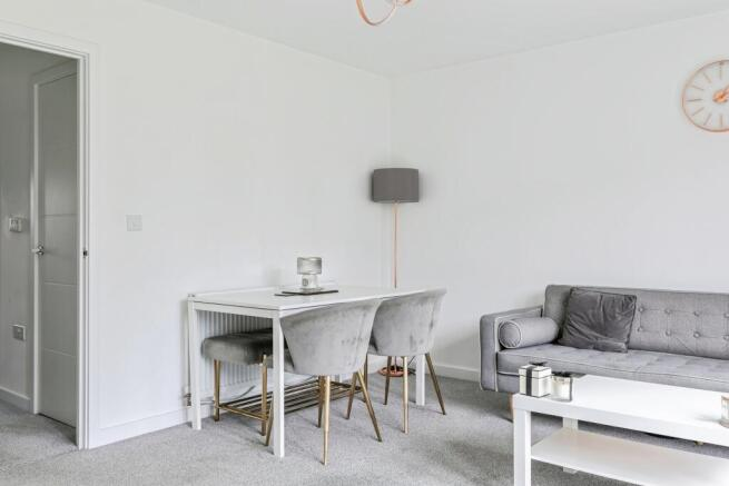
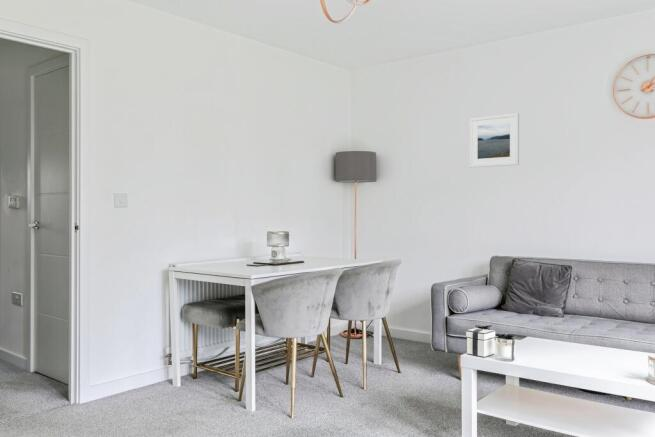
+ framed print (493, 141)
